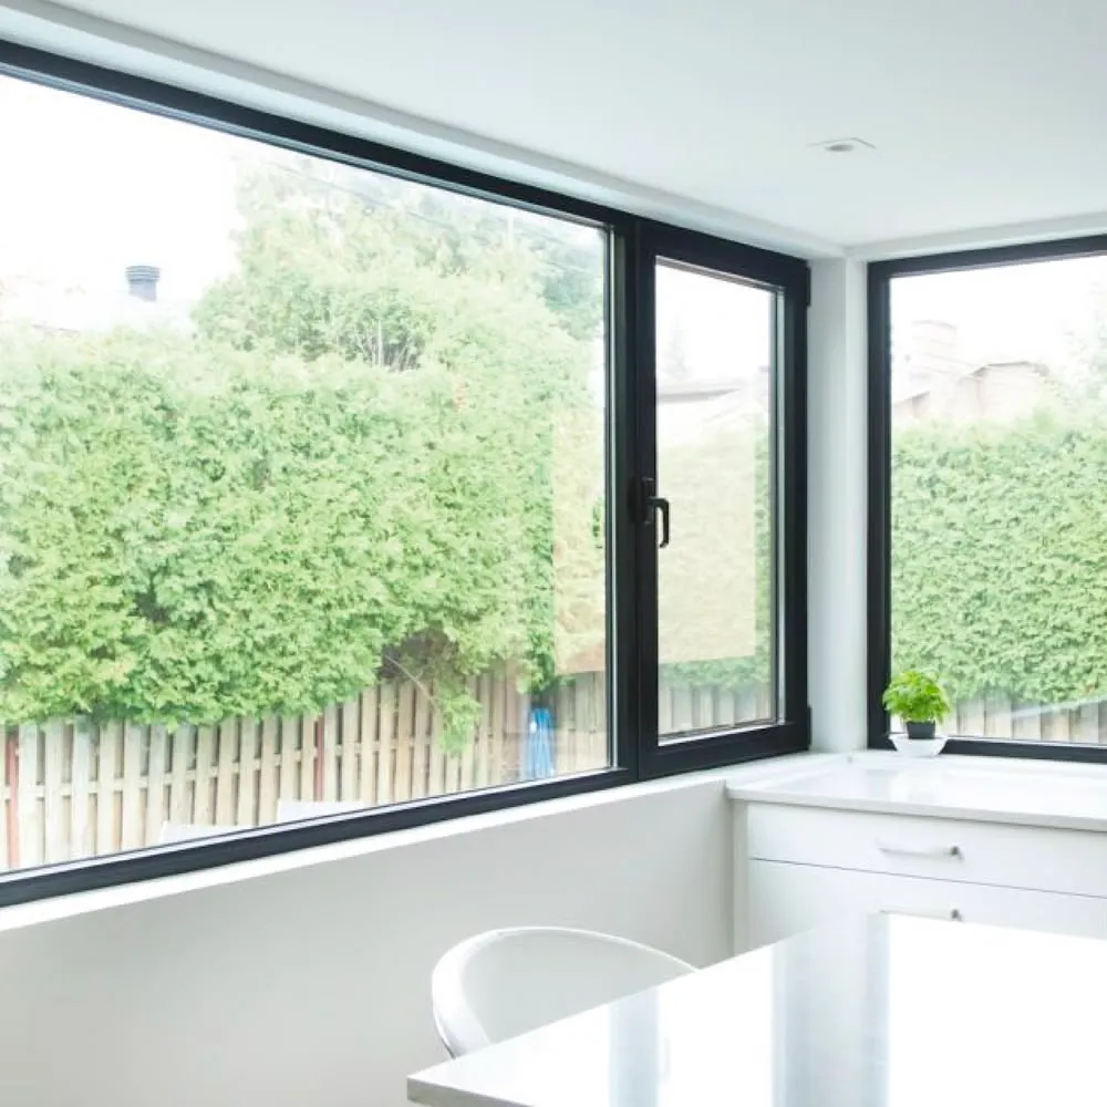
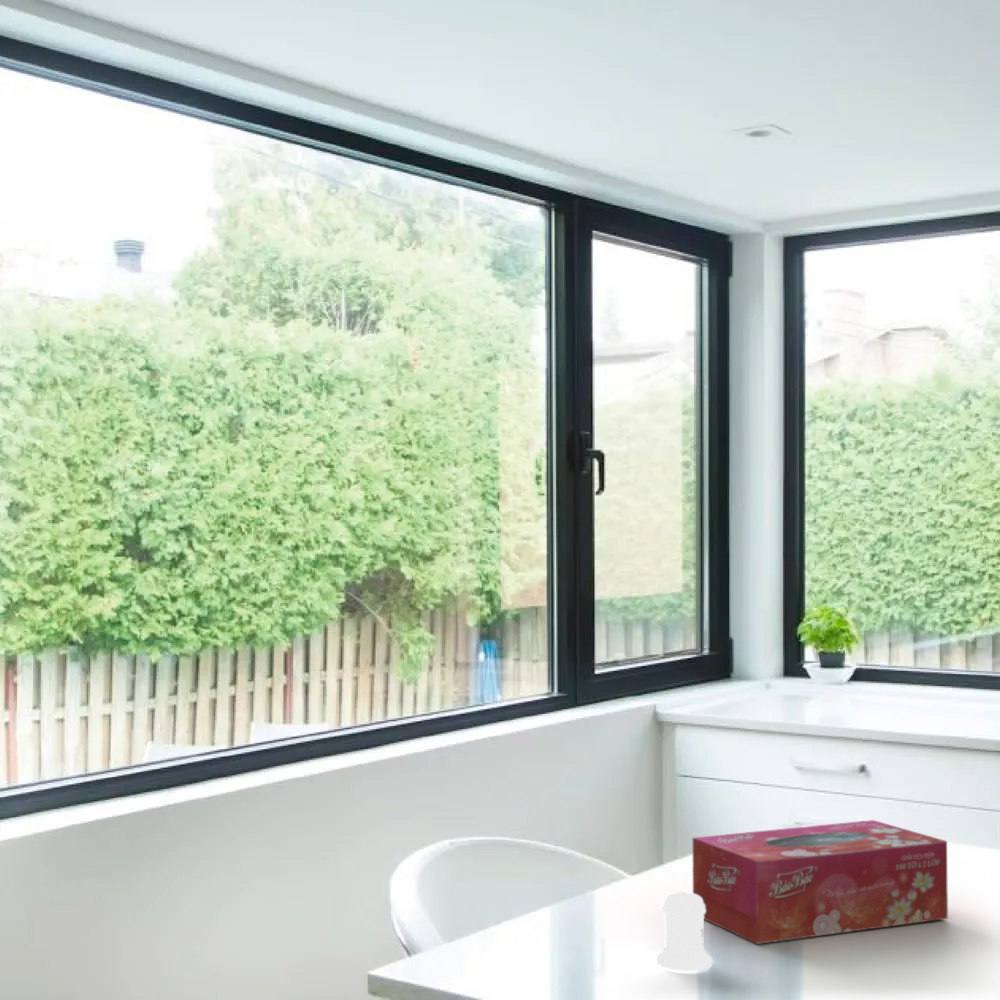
+ salt shaker (684, 928)
+ tissue box (819, 877)
